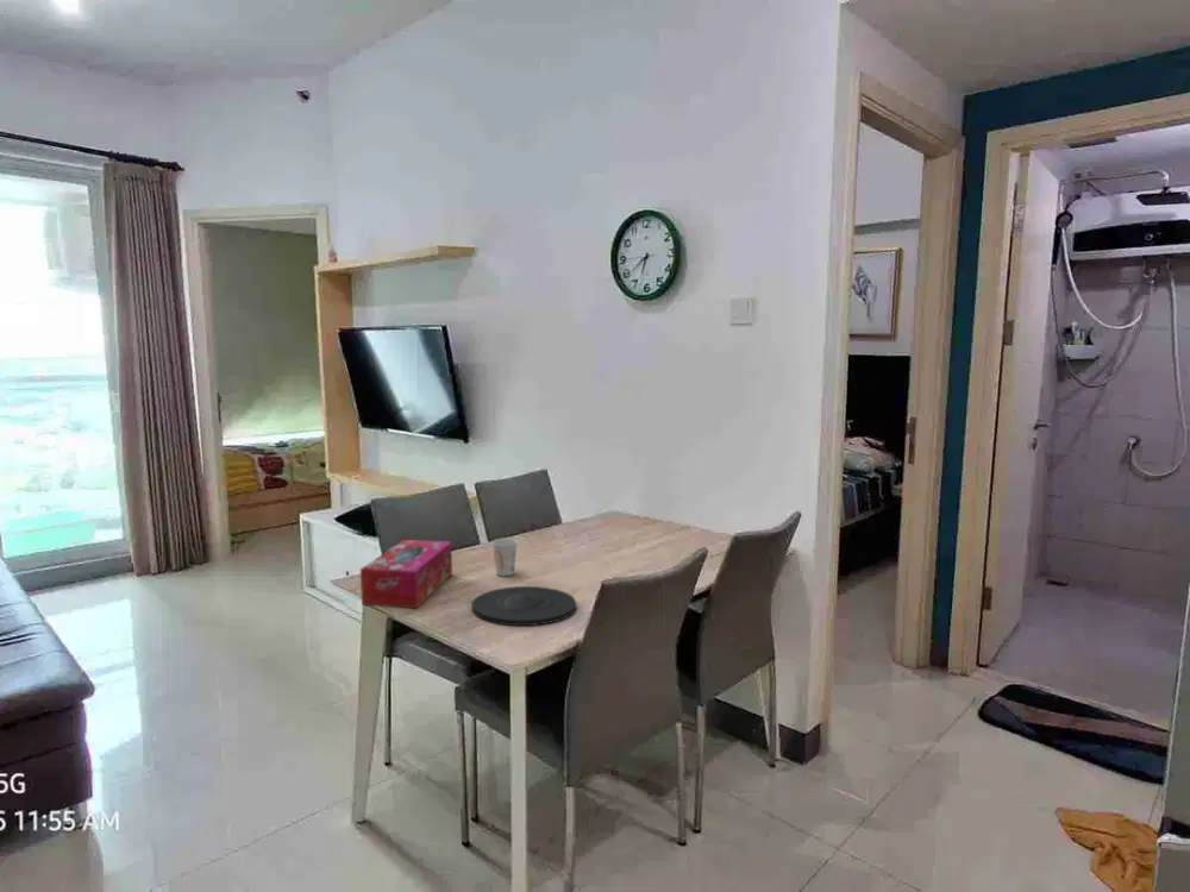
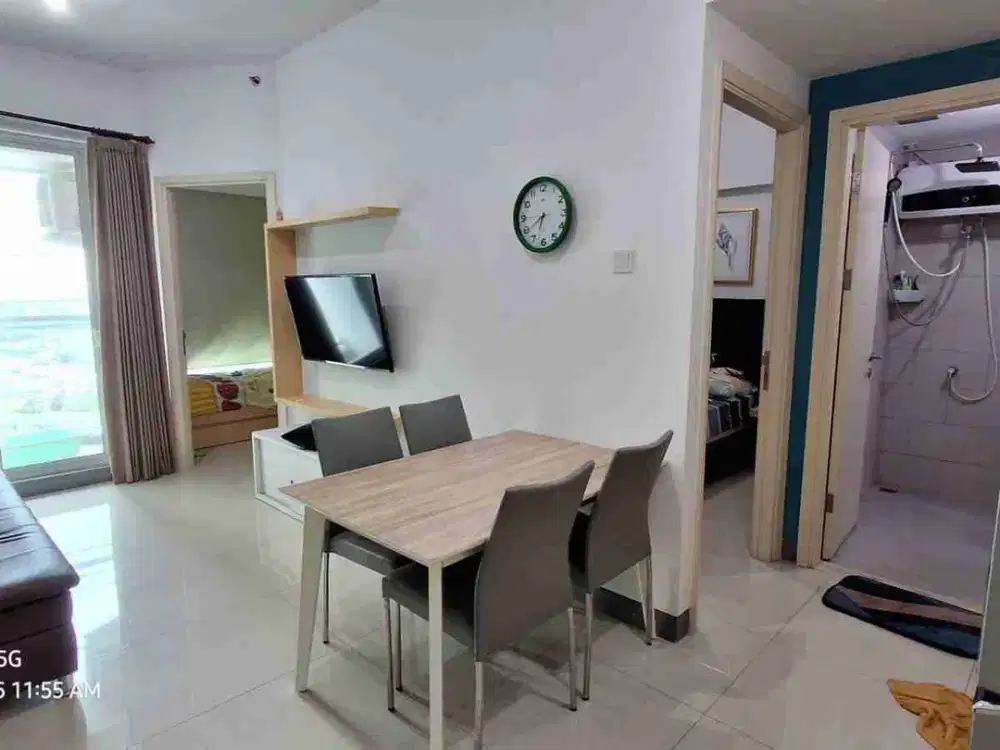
- tissue box (409, 571)
- cup (505, 557)
- plate (524, 601)
